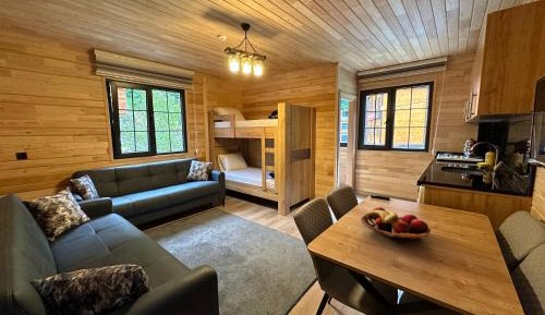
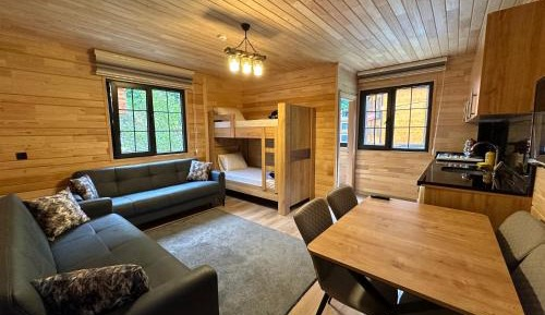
- fruit basket (393, 222)
